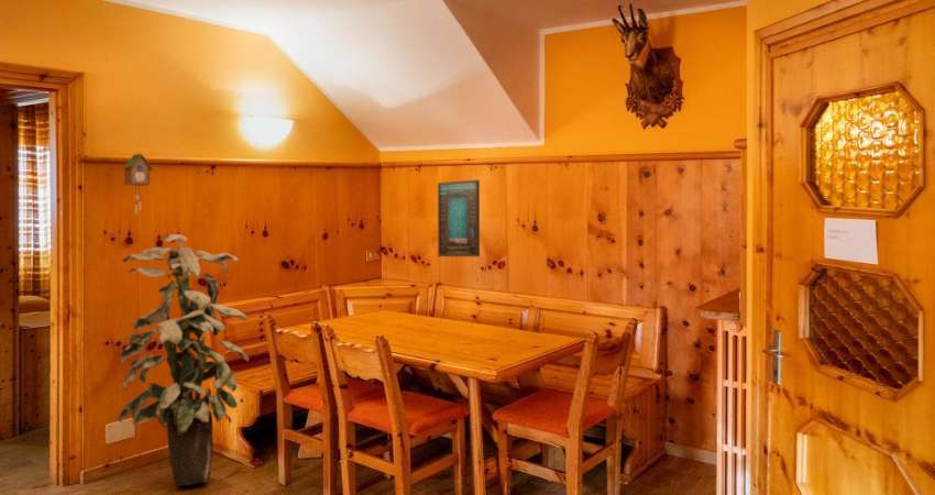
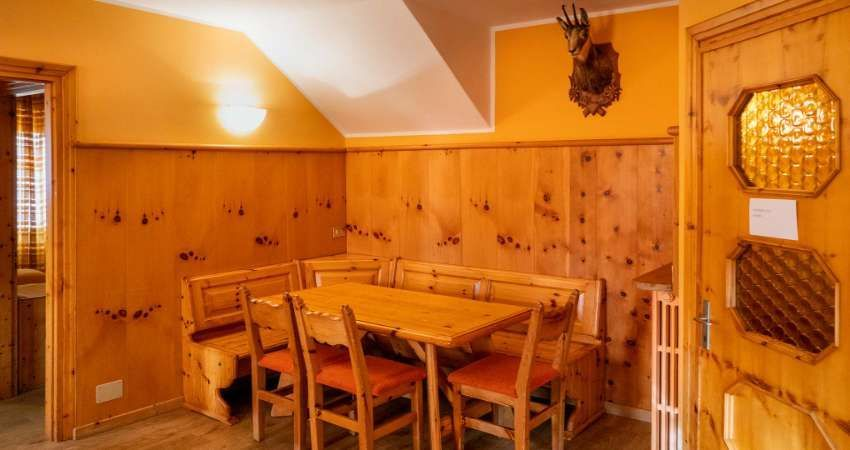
- cuckoo clock (138, 184)
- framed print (458, 219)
- indoor plant (180, 358)
